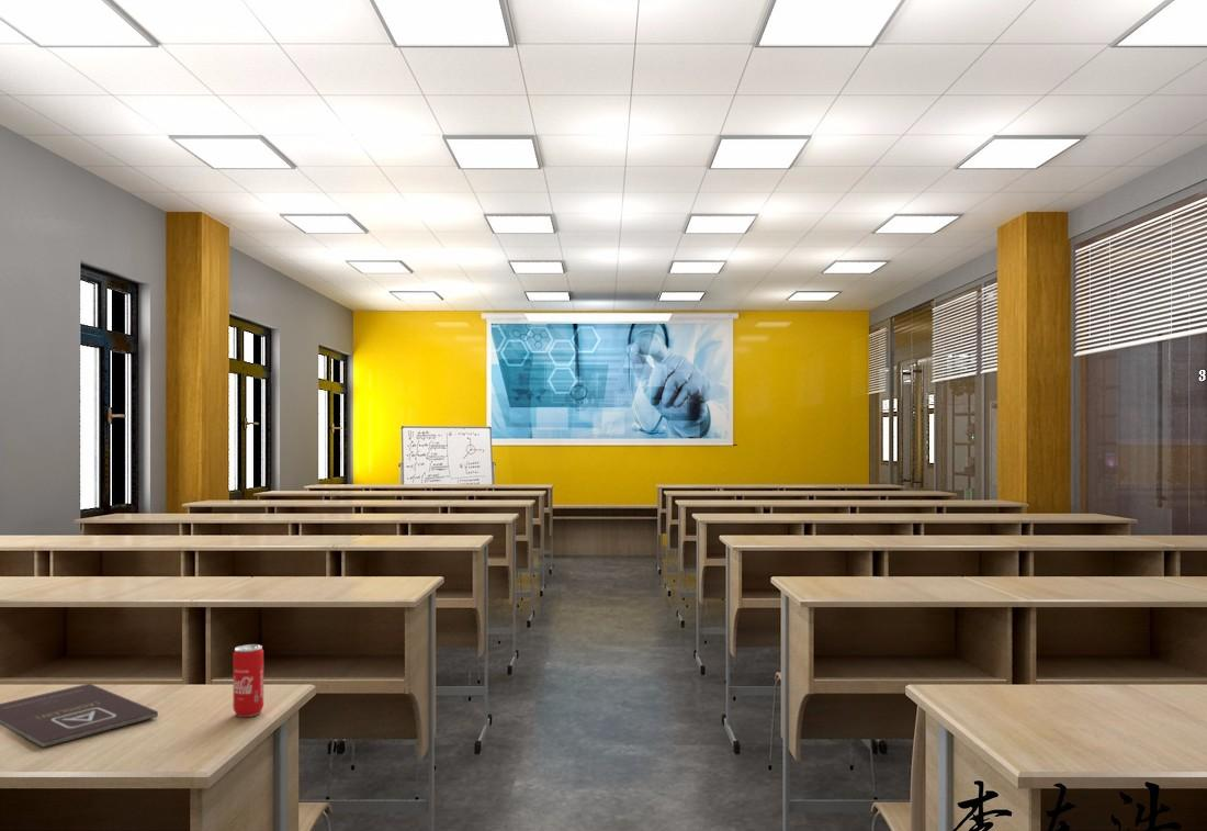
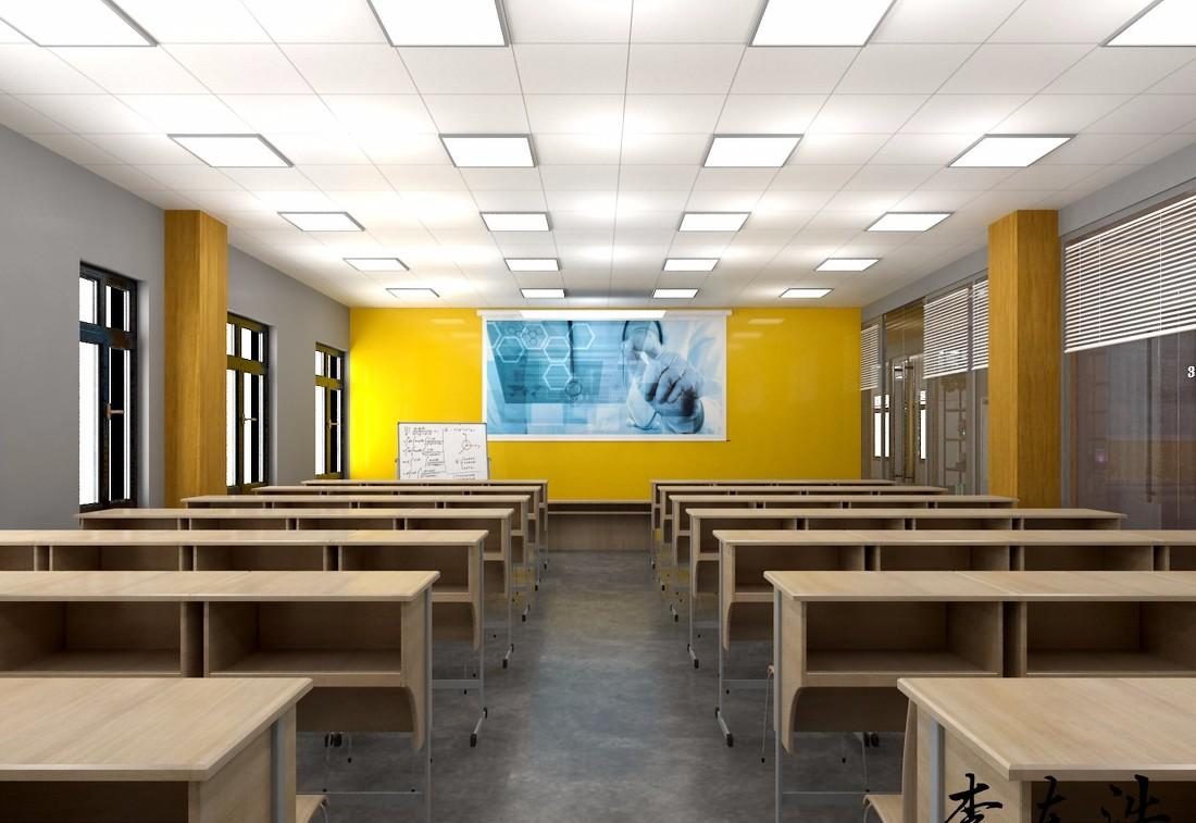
- book (68, 712)
- beverage can (248, 680)
